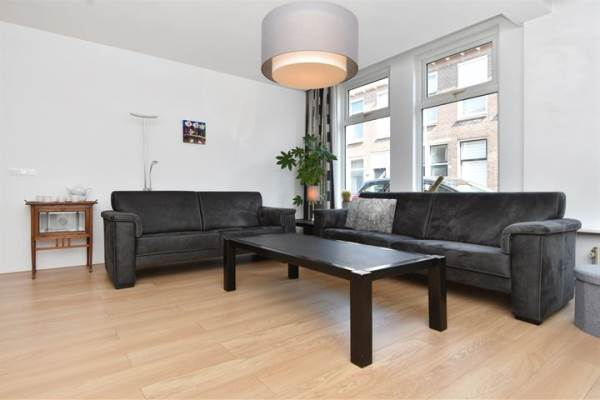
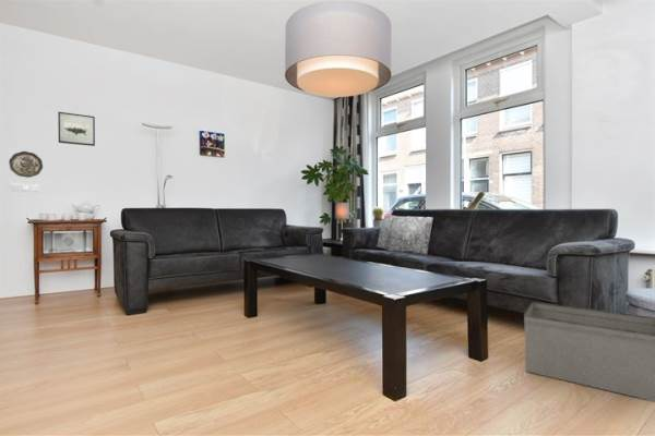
+ decorative plate (26, 164)
+ wall art (76, 129)
+ storage bin (590, 346)
